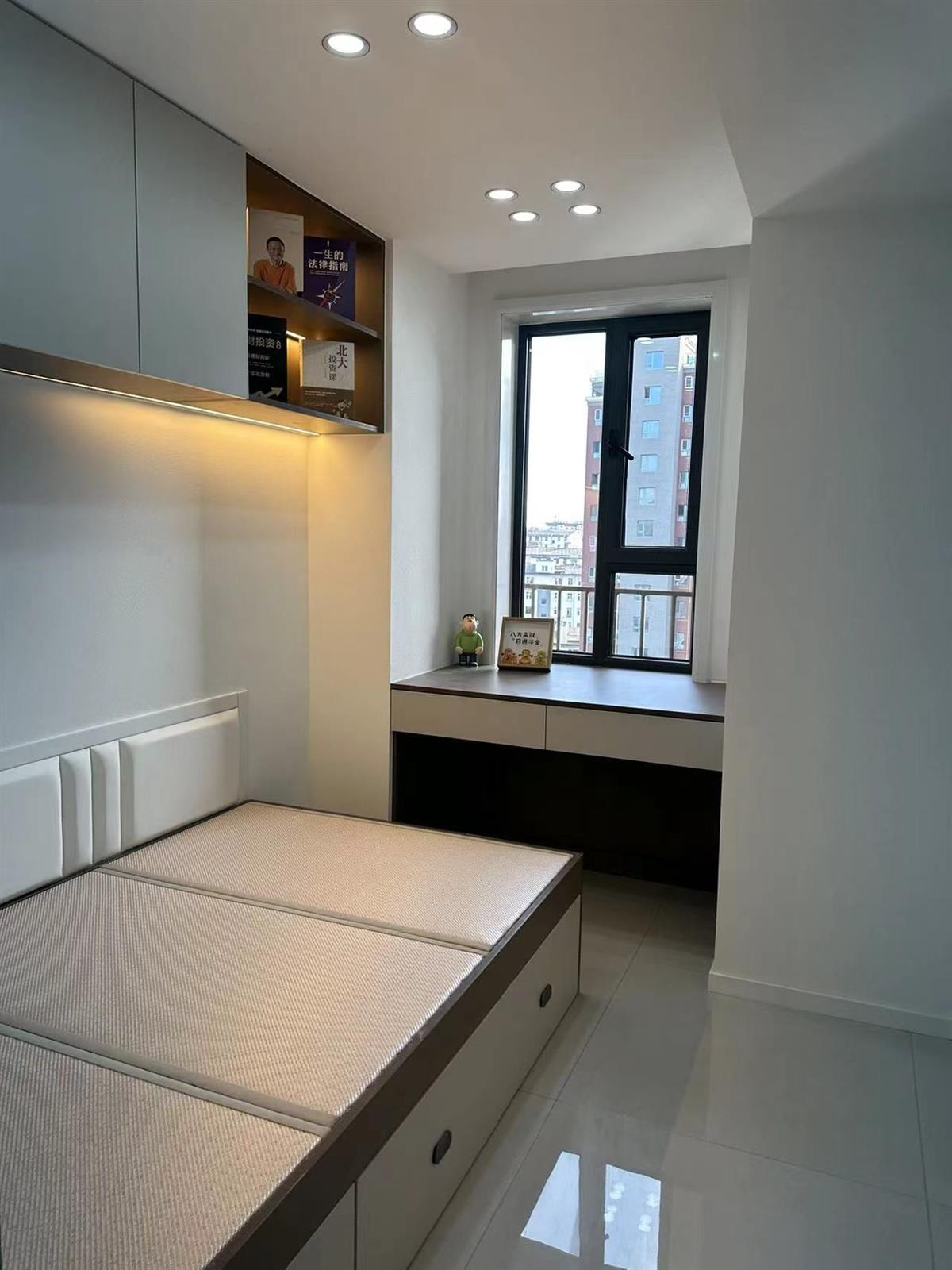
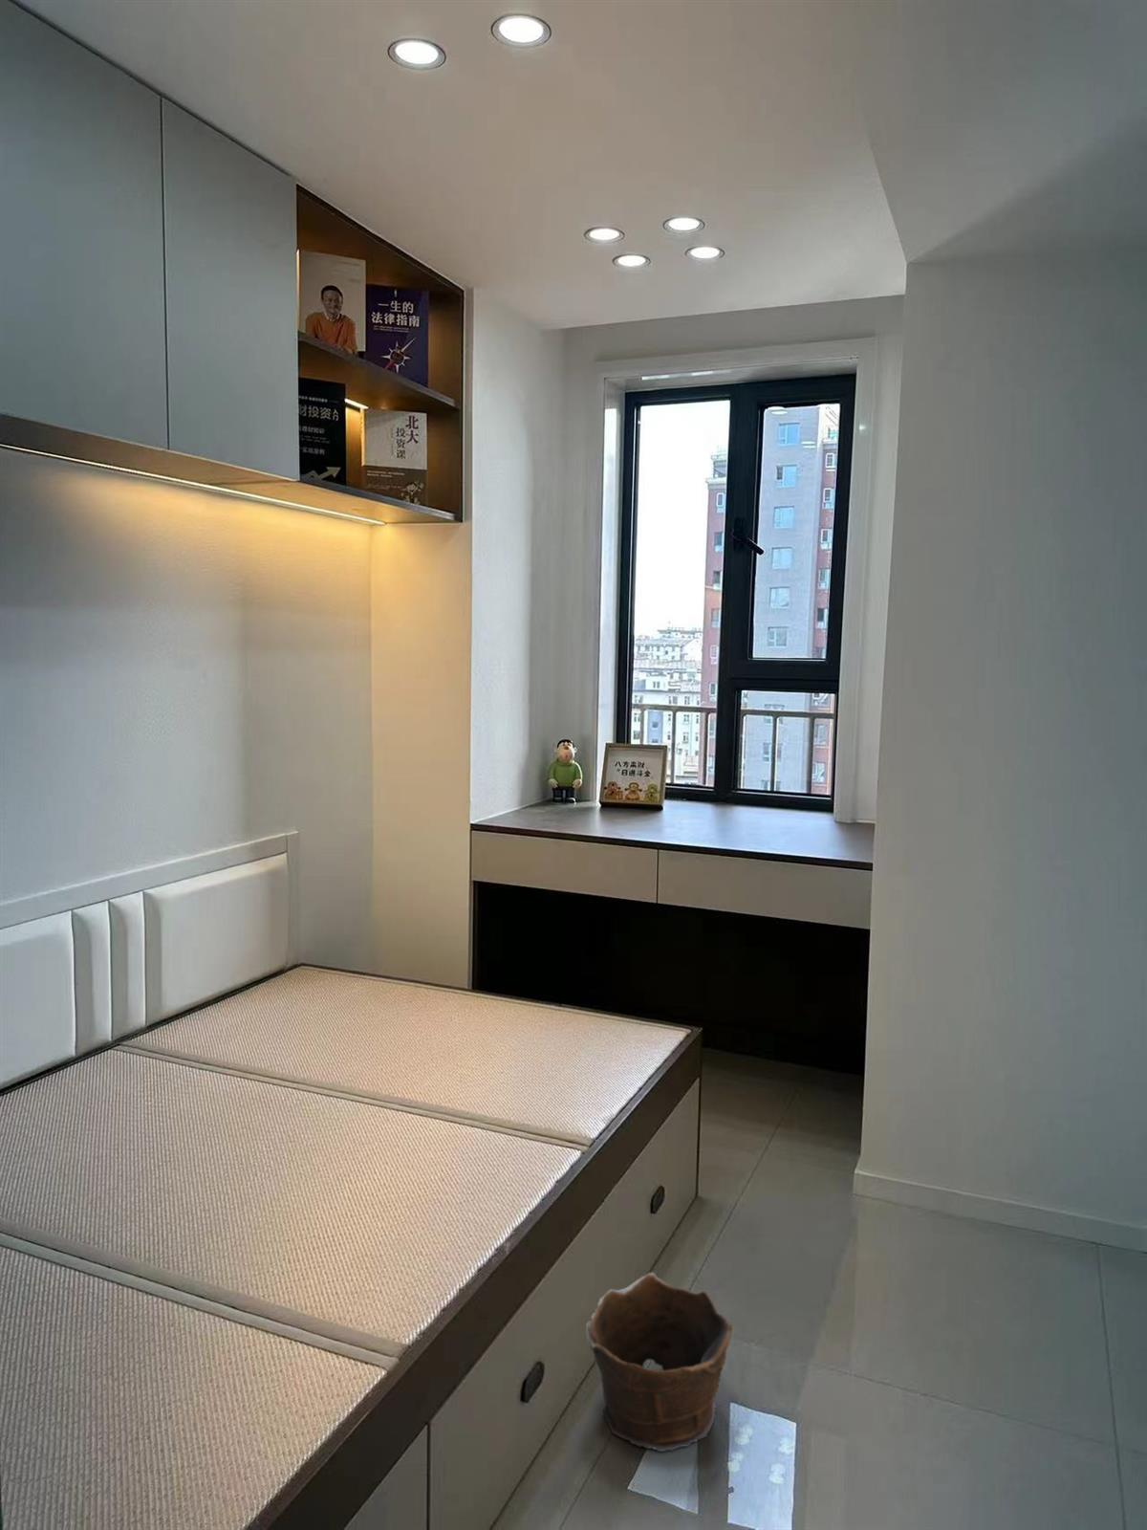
+ clay pot (659, 1344)
